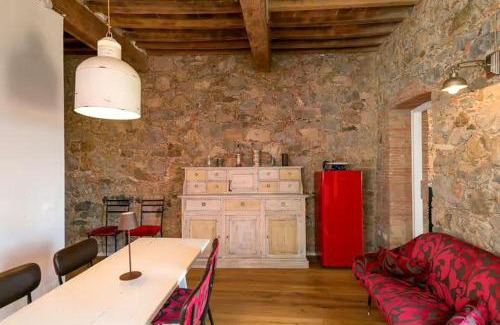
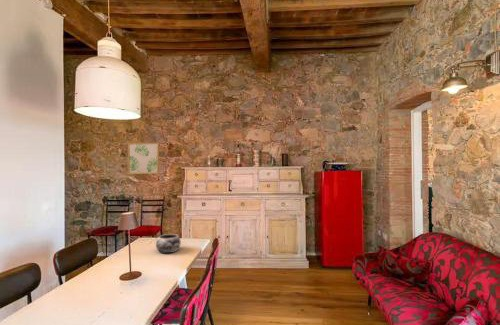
+ decorative bowl (168, 243)
+ wall art (143, 158)
